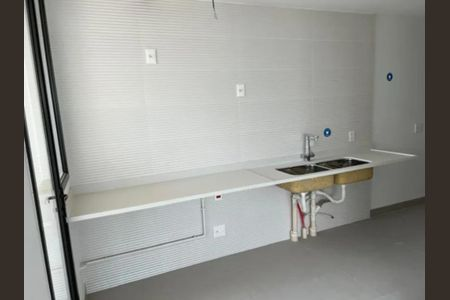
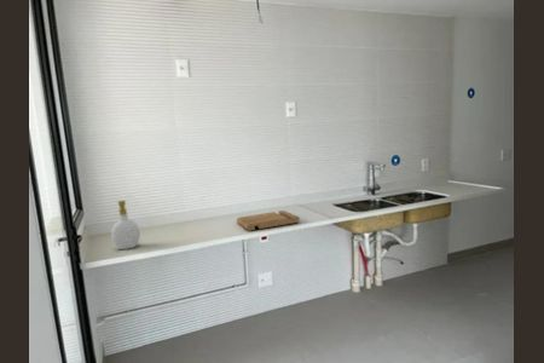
+ soap bottle (123, 224)
+ cutting board (267, 219)
